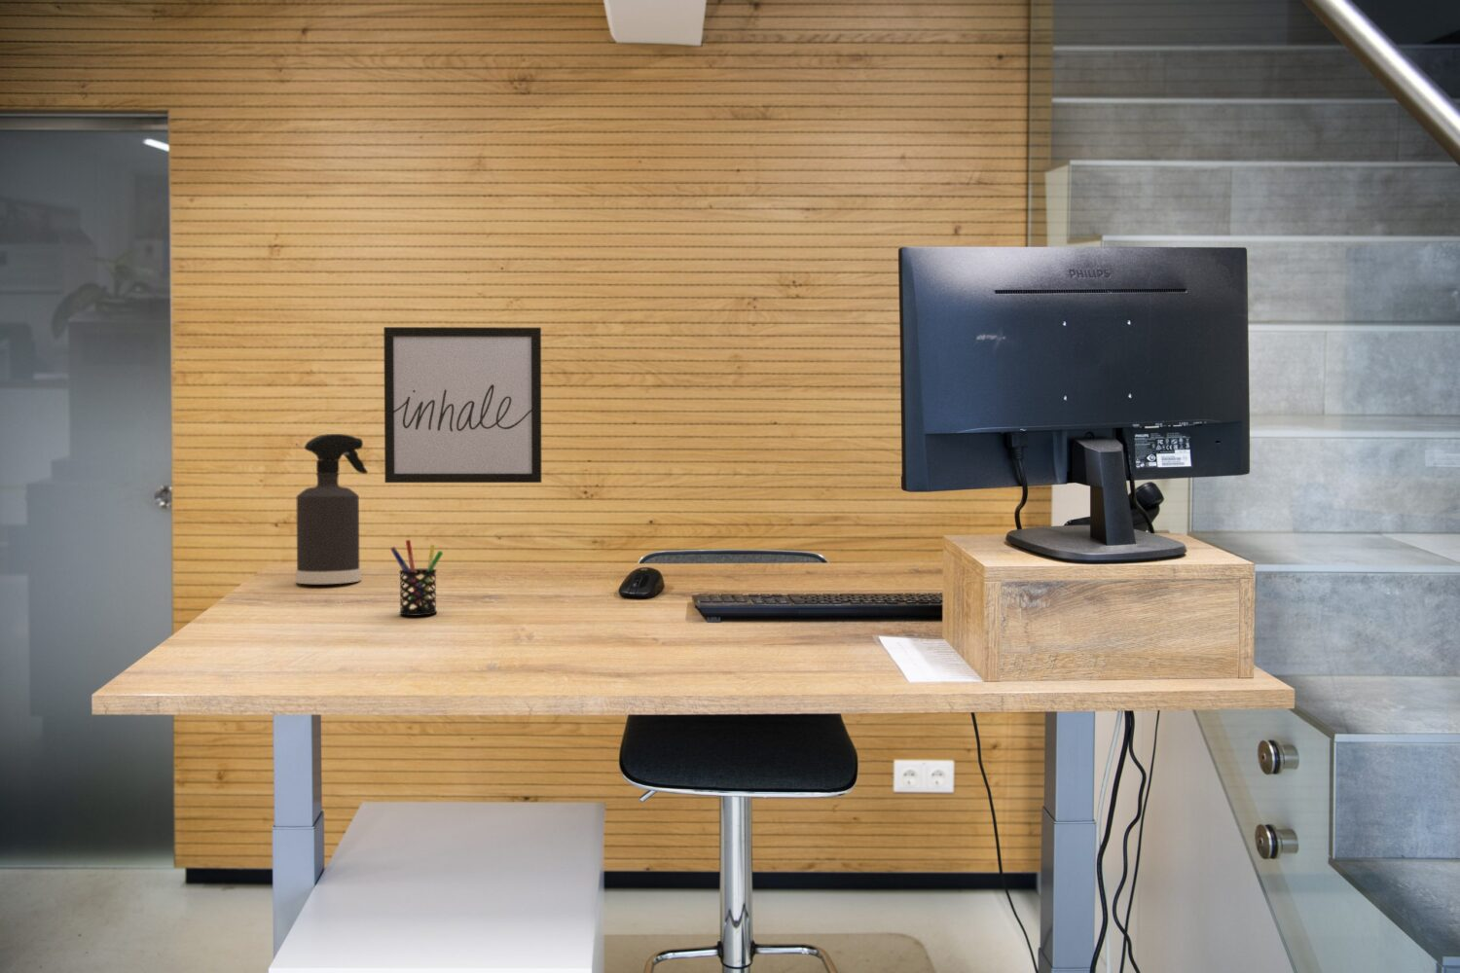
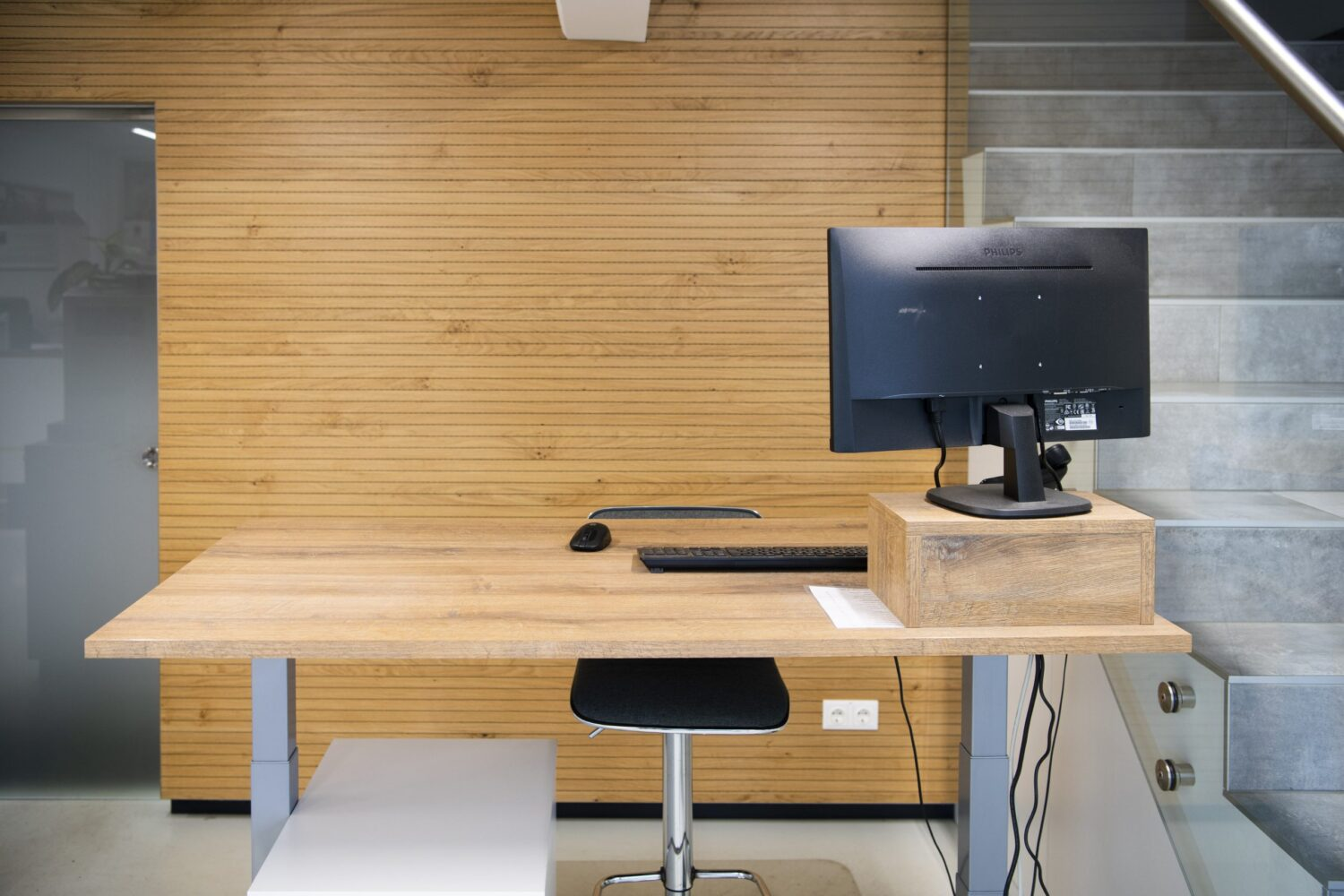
- pen holder (419, 574)
- spray bottle (332, 507)
- wall art (463, 405)
